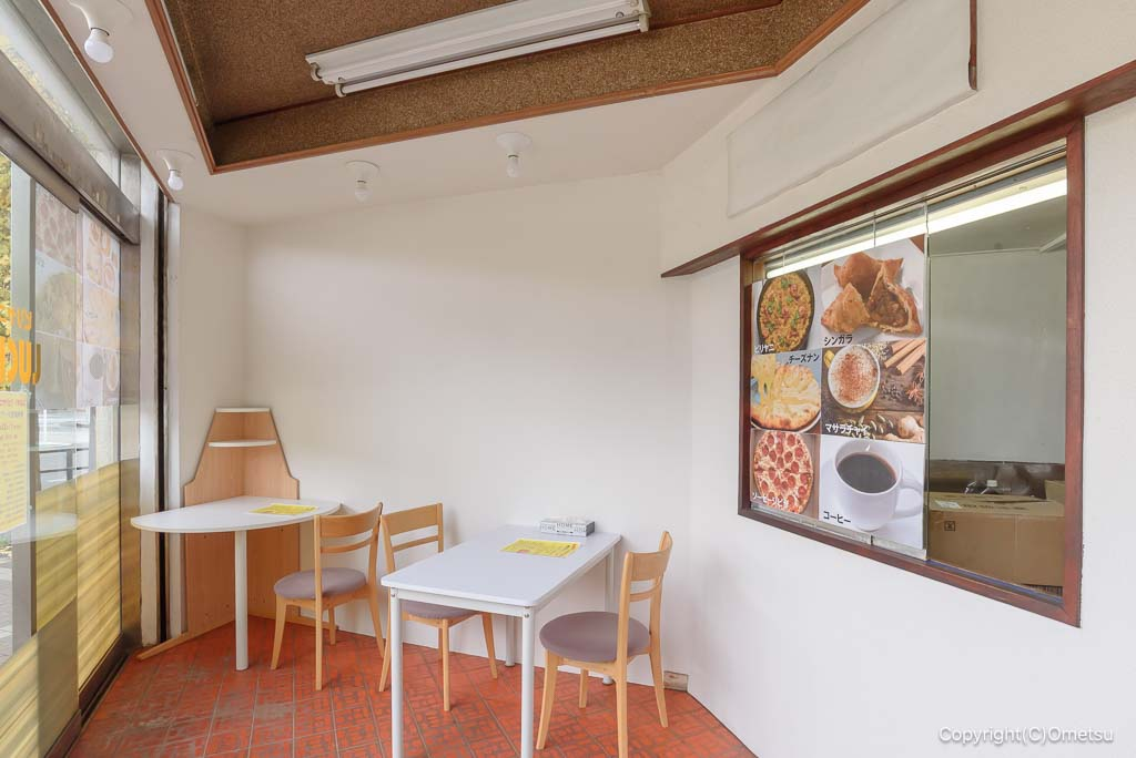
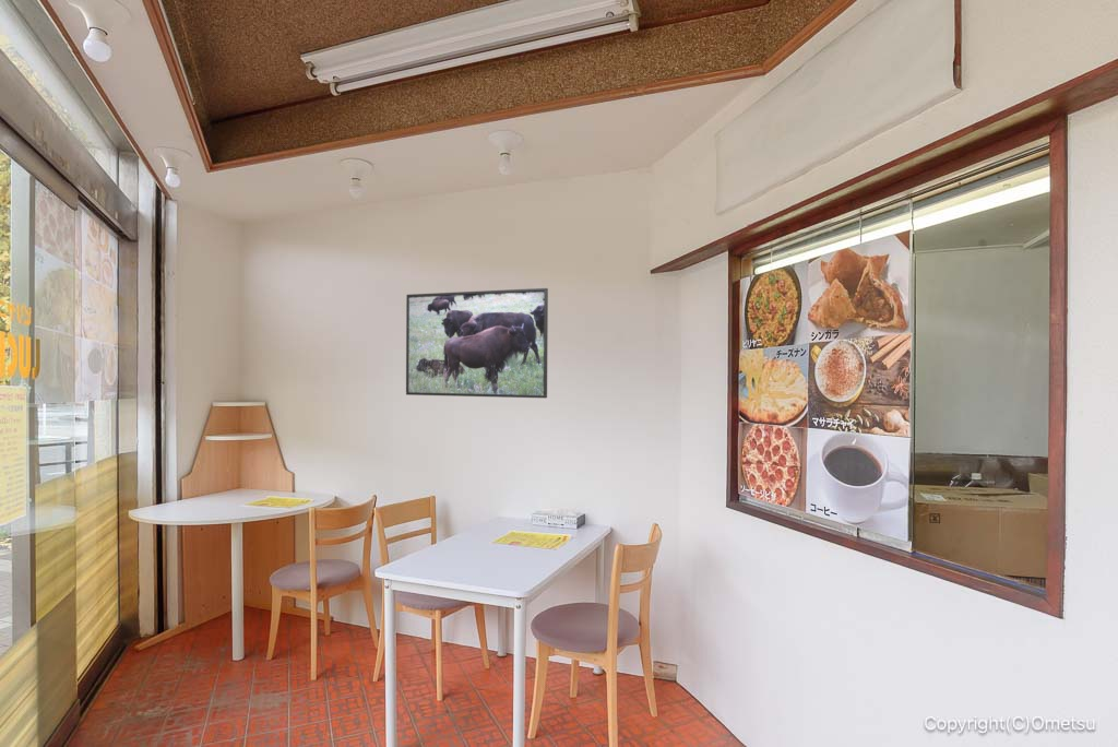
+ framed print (473, 343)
